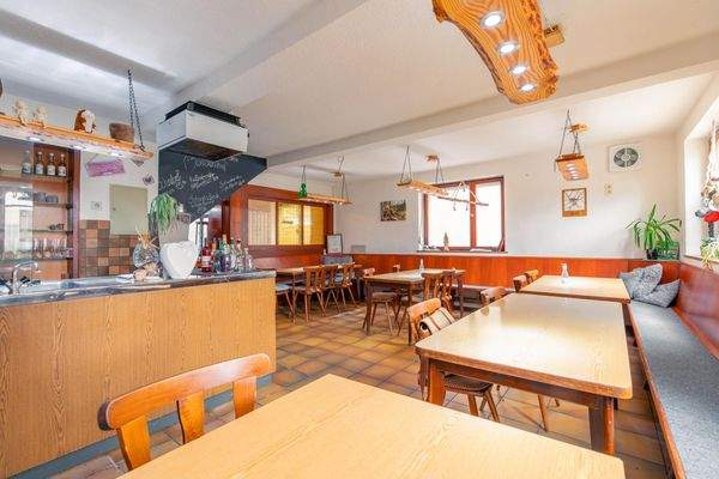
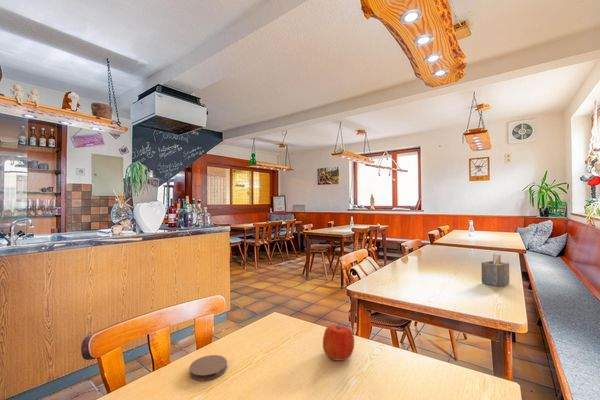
+ coaster (208, 366)
+ apple (338, 339)
+ napkin holder (495, 269)
